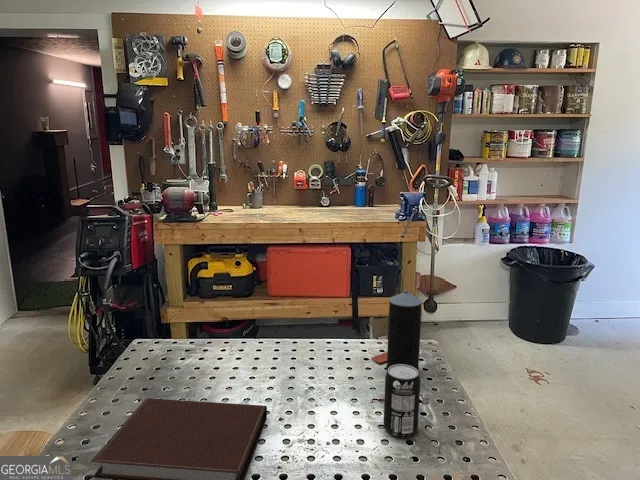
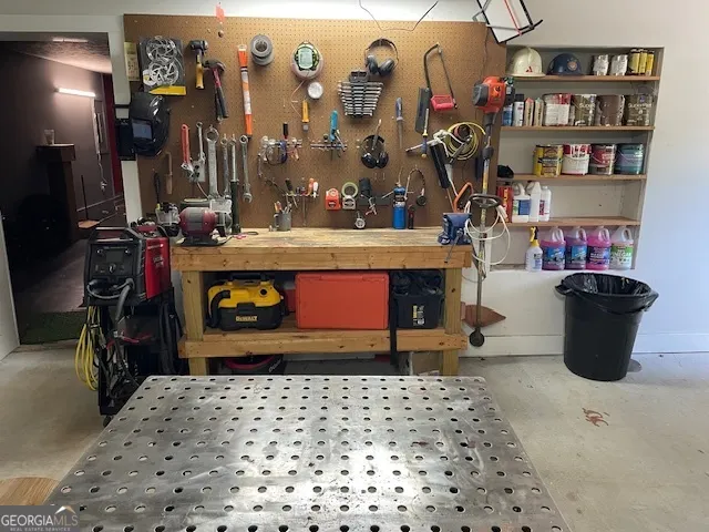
- beverage can (401, 399)
- notebook (188, 437)
- spray can (399, 323)
